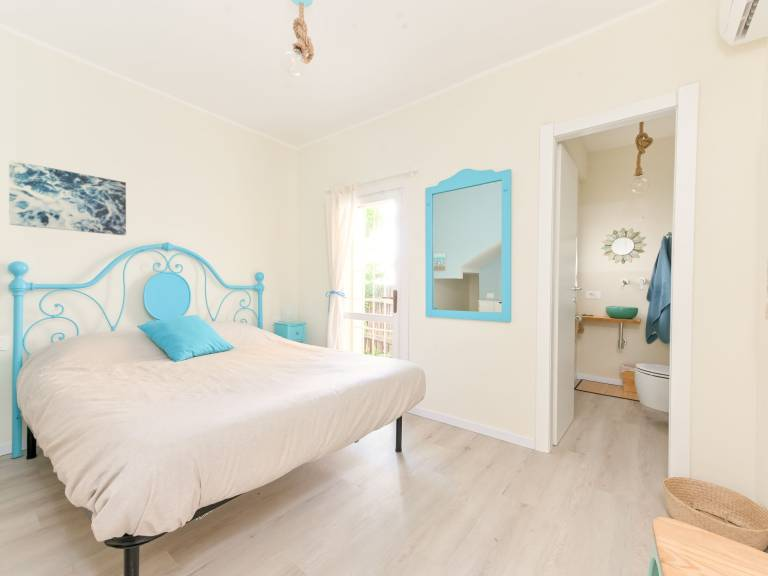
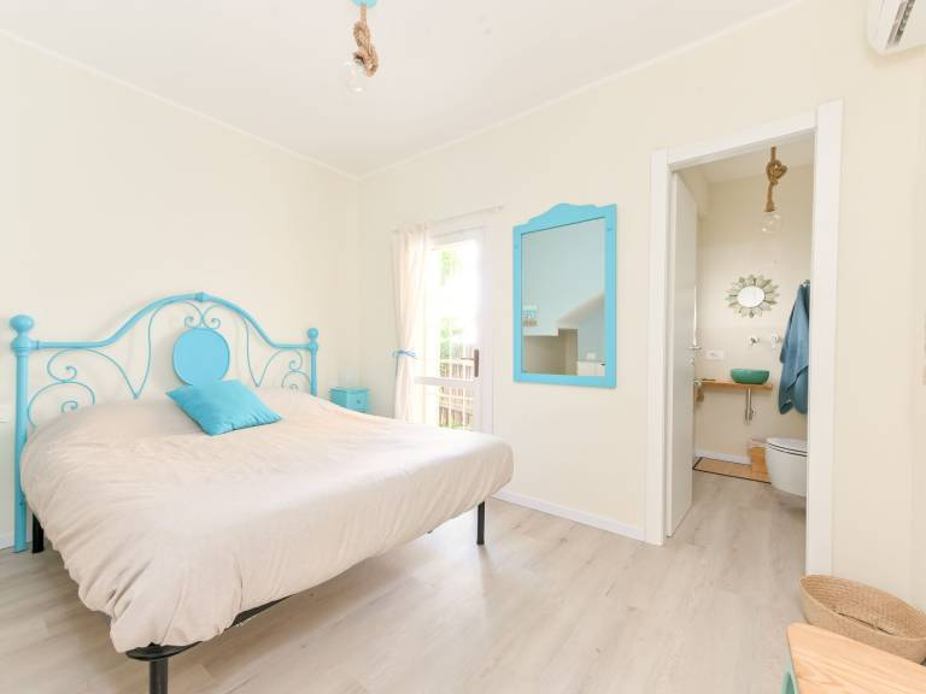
- wall art (72, 201)
